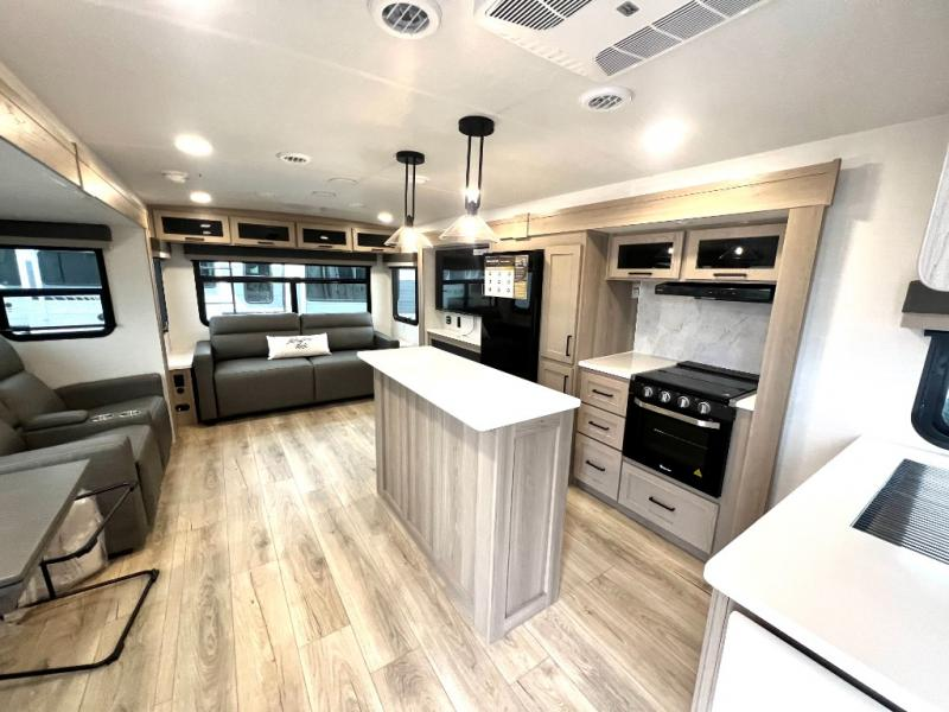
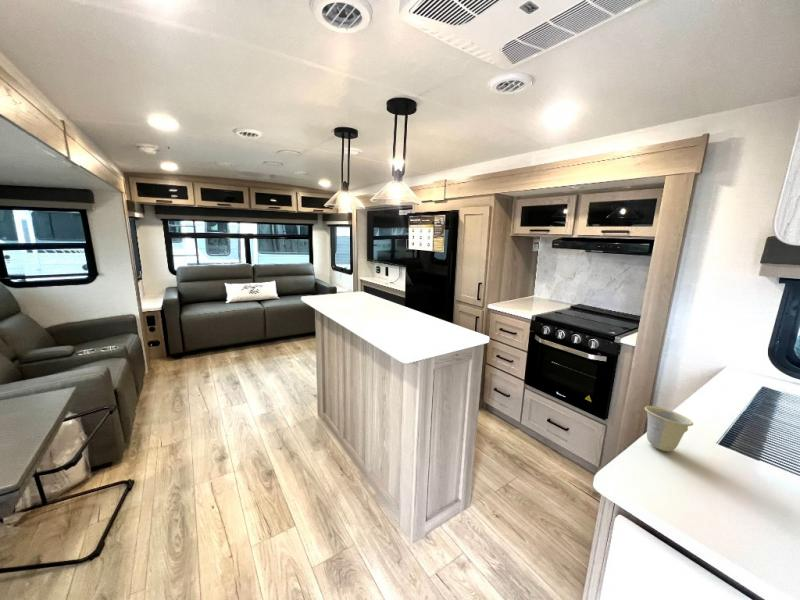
+ cup (665, 429)
